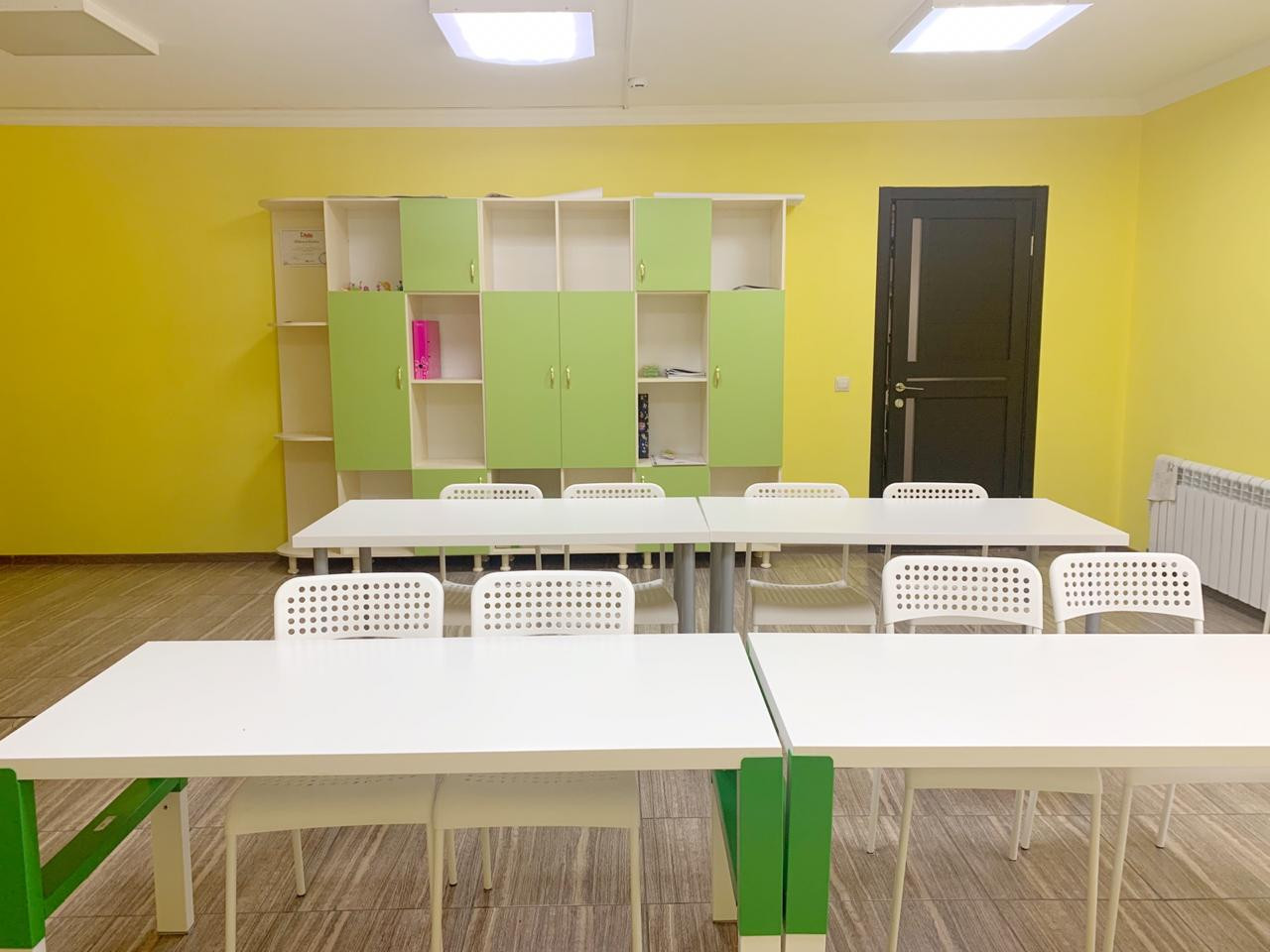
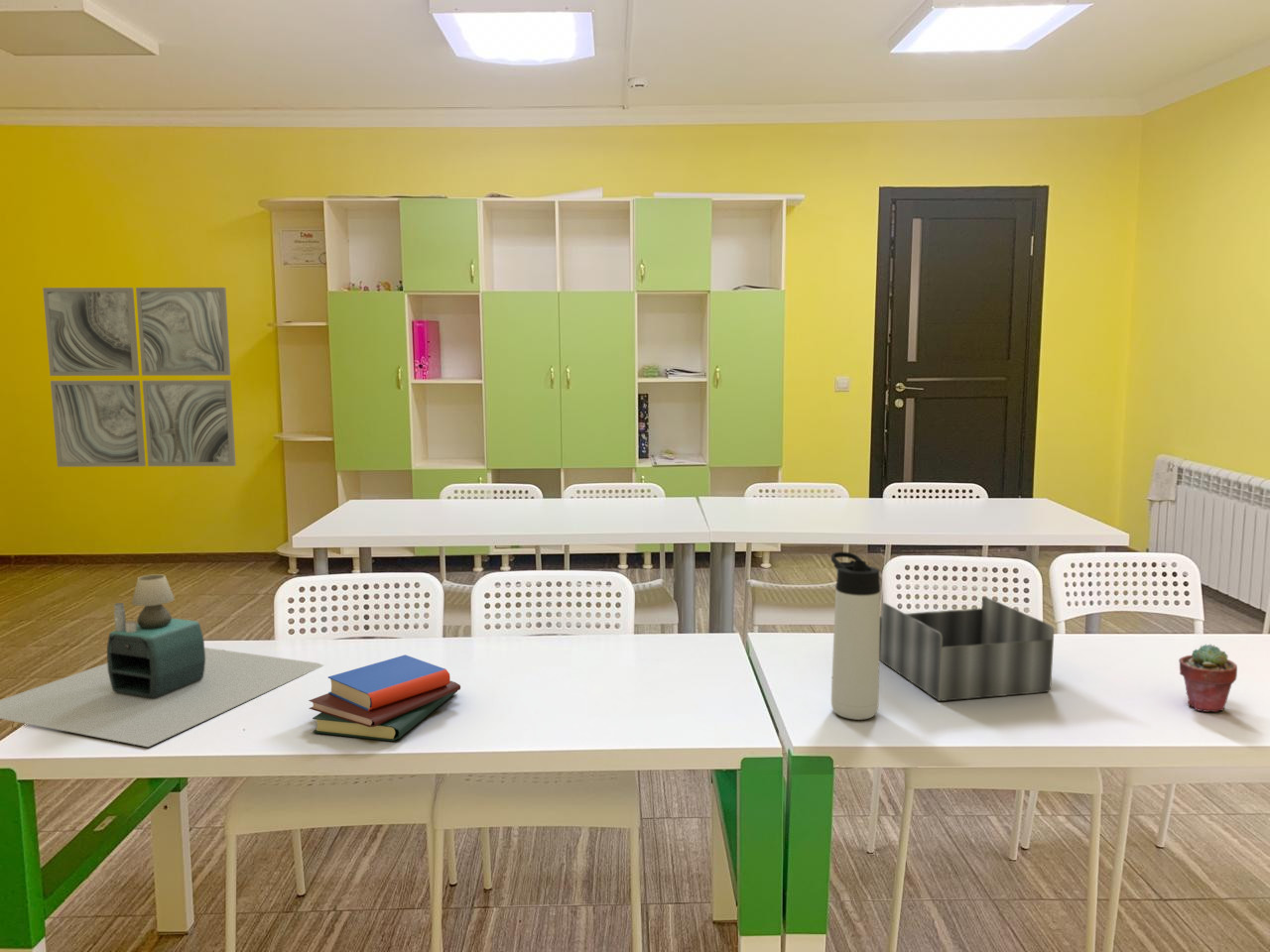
+ desk lamp (155, 632)
+ book (386, 694)
+ desk organizer (947, 637)
+ thermos bottle (851, 634)
+ potted succulent (1207, 674)
+ wall art (142, 375)
